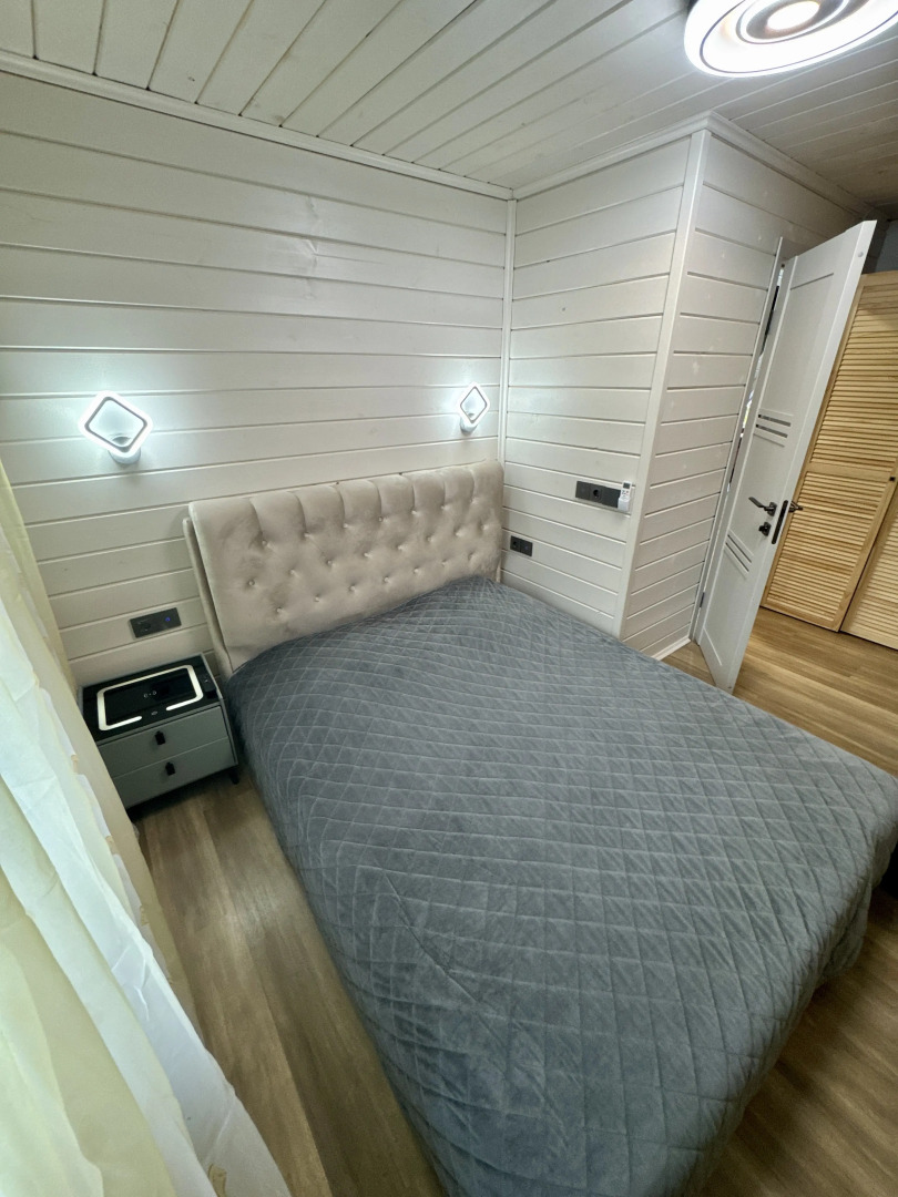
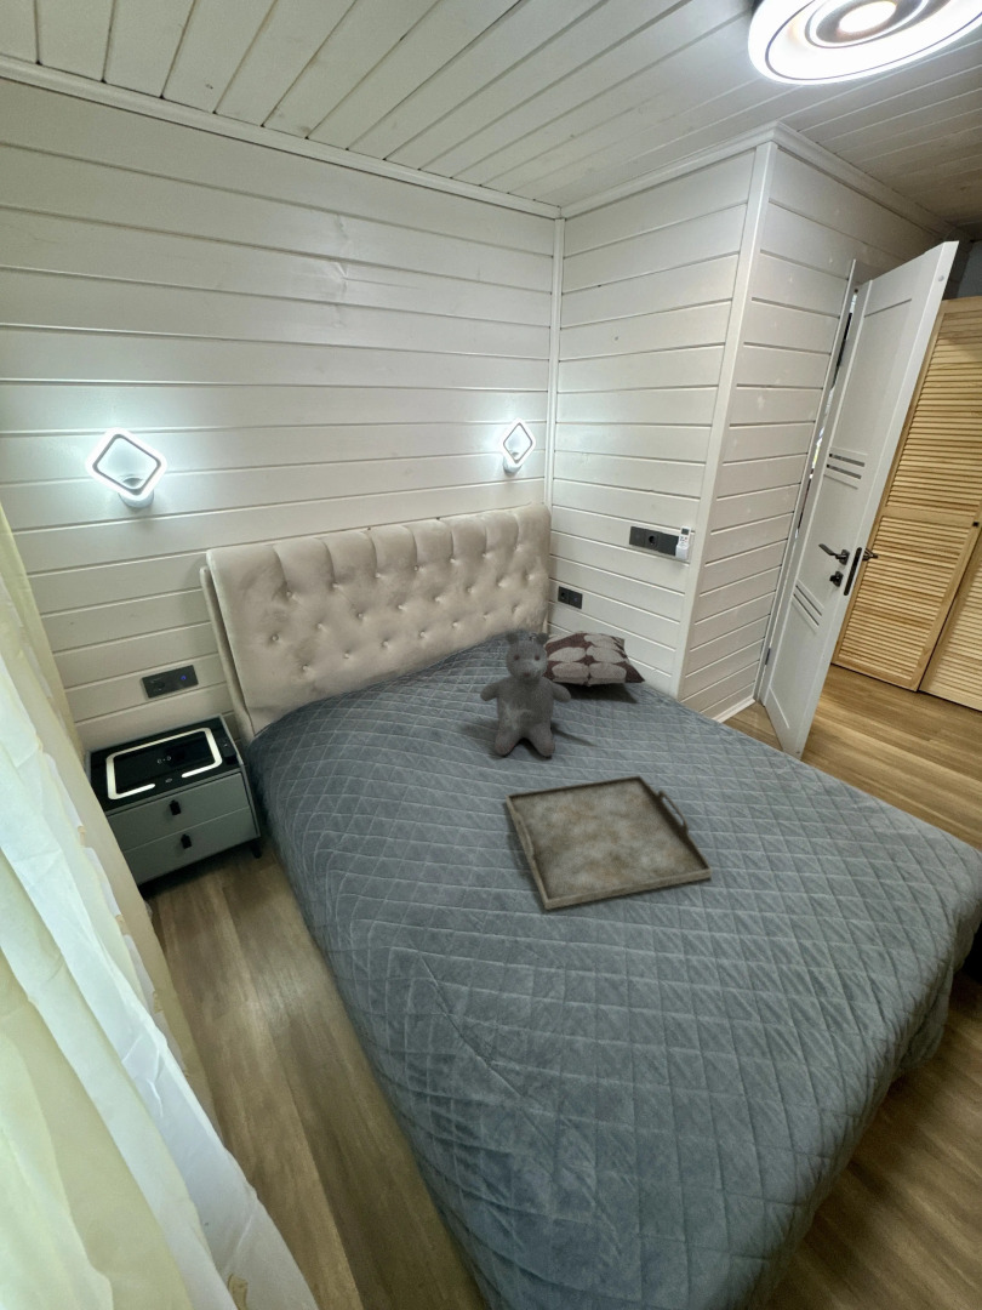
+ teddy bear (525, 690)
+ decorative pillow (581, 656)
+ serving tray (600, 825)
